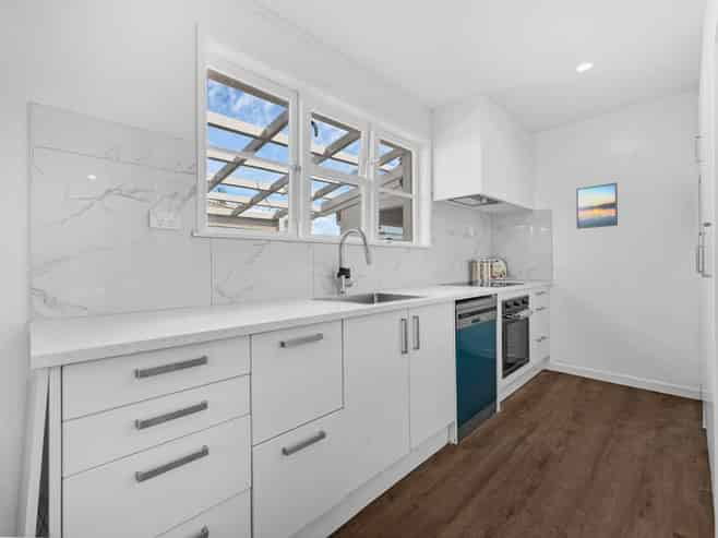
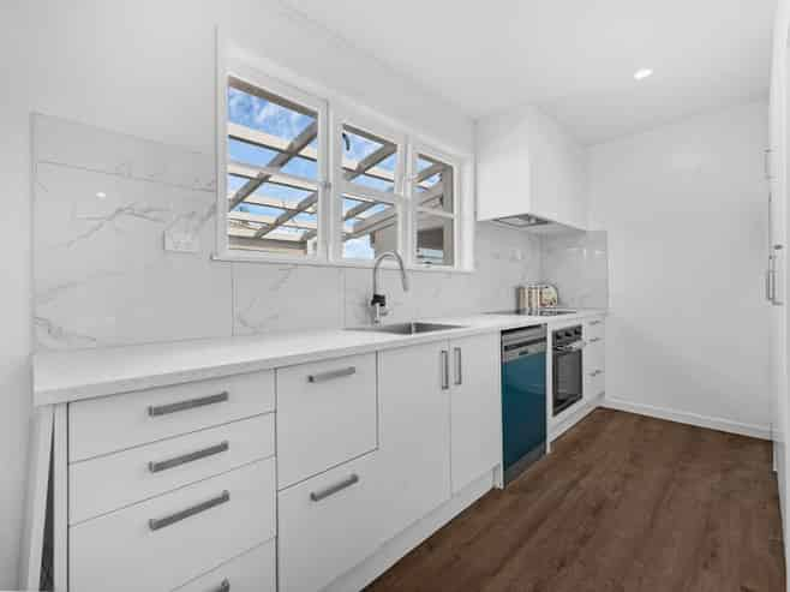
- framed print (596, 206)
